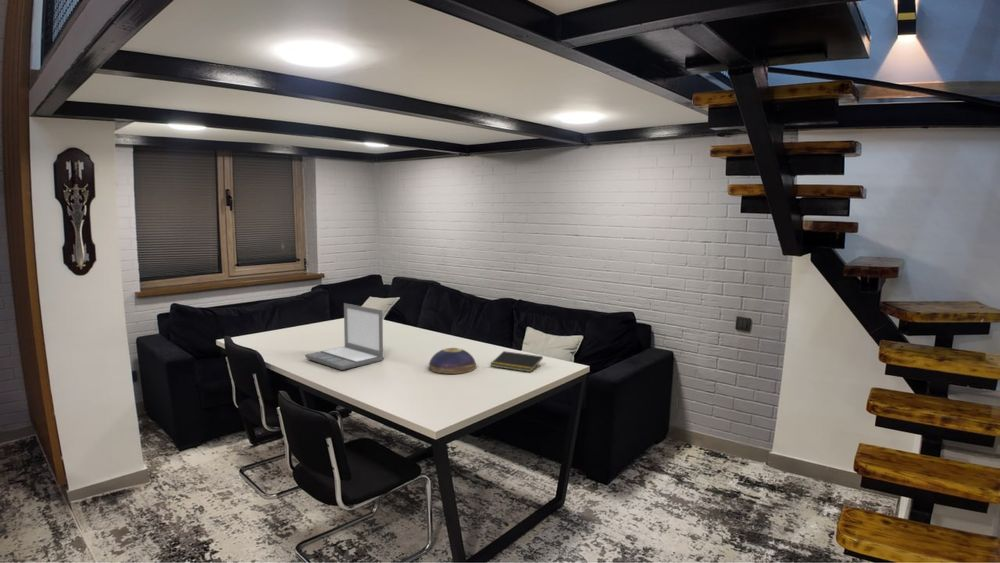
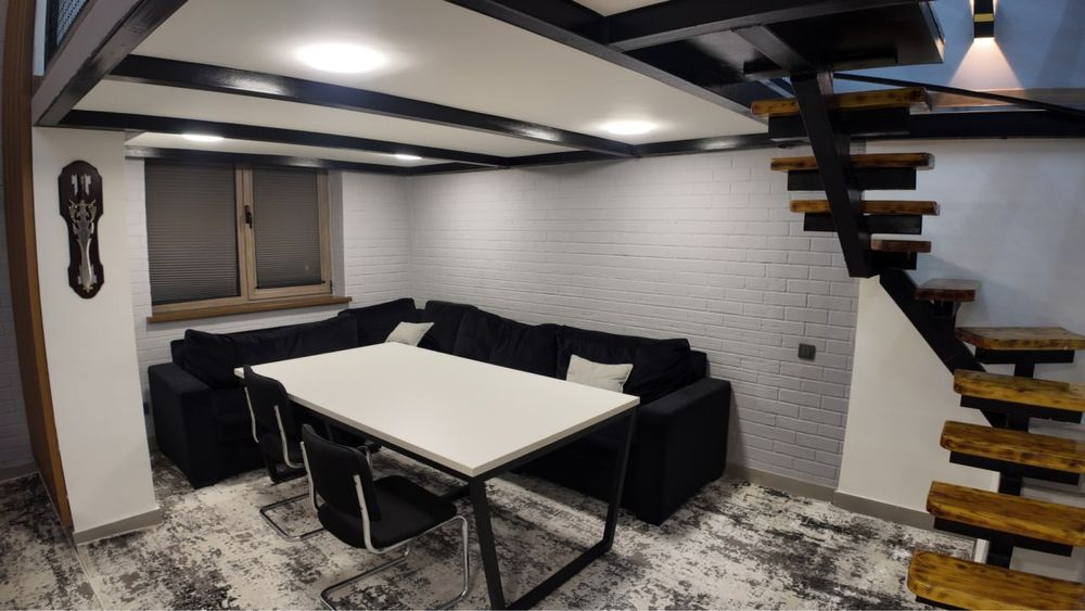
- notepad (516, 361)
- laptop (344, 334)
- decorative bowl (452, 357)
